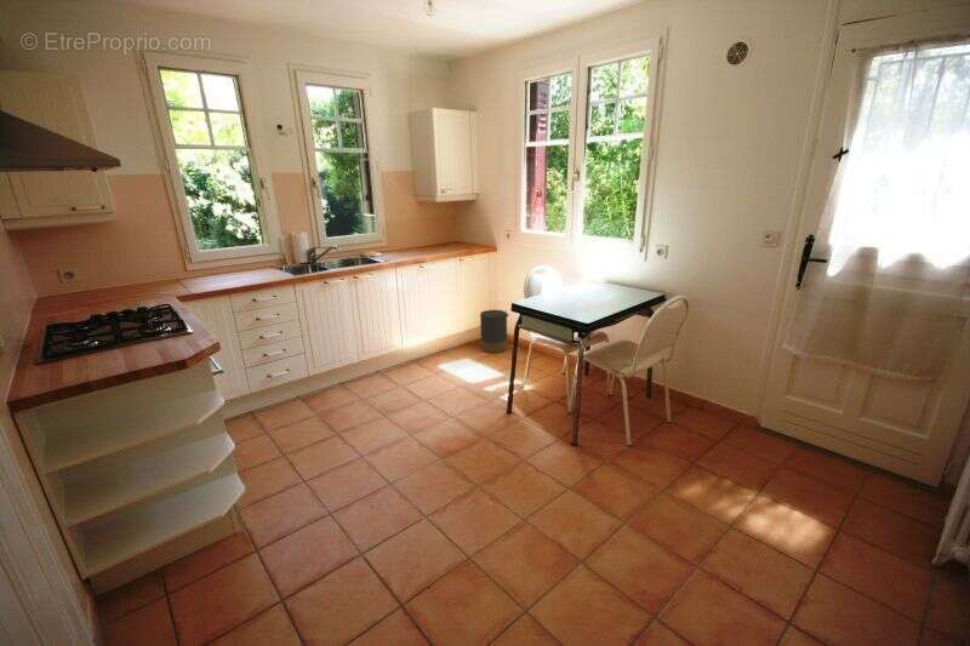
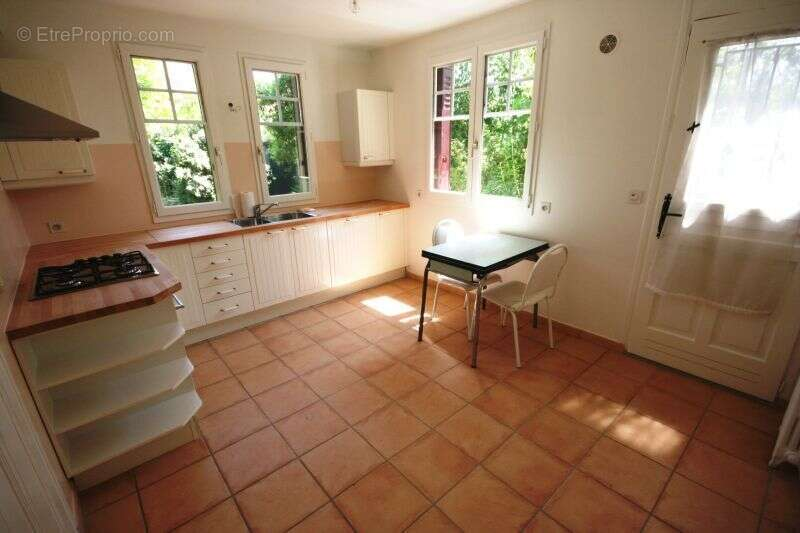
- trash can (495, 328)
